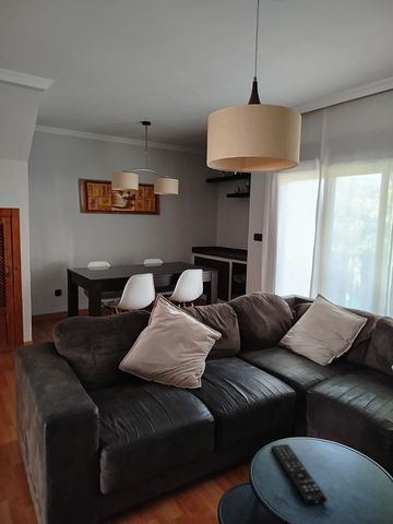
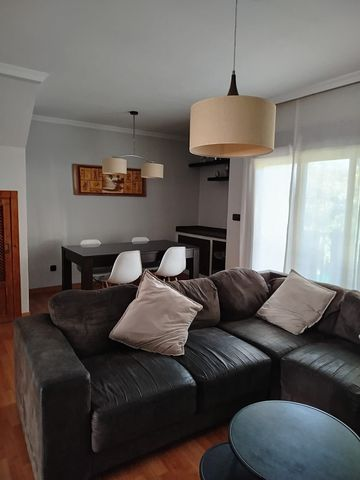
- remote control (296, 471)
